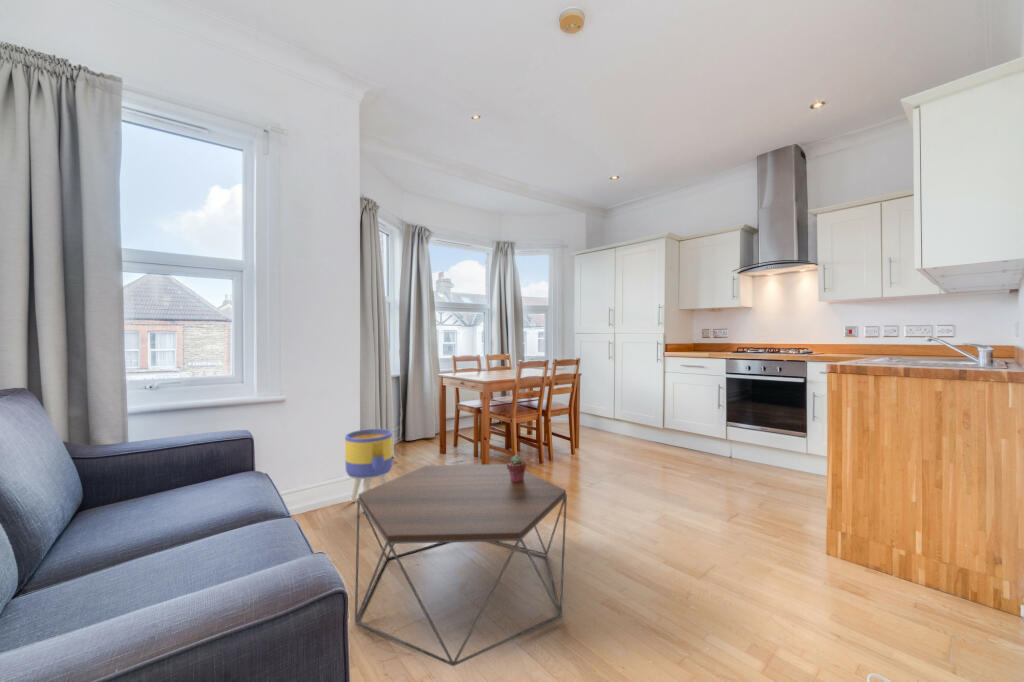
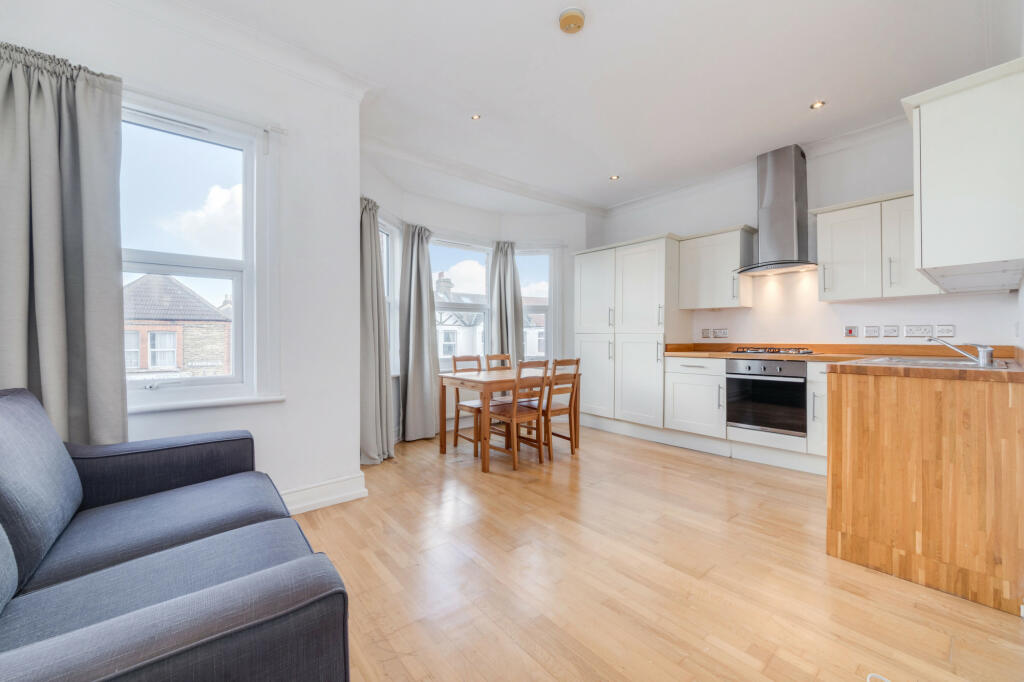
- potted succulent (516, 466)
- coffee table (463, 538)
- storage basket (370, 469)
